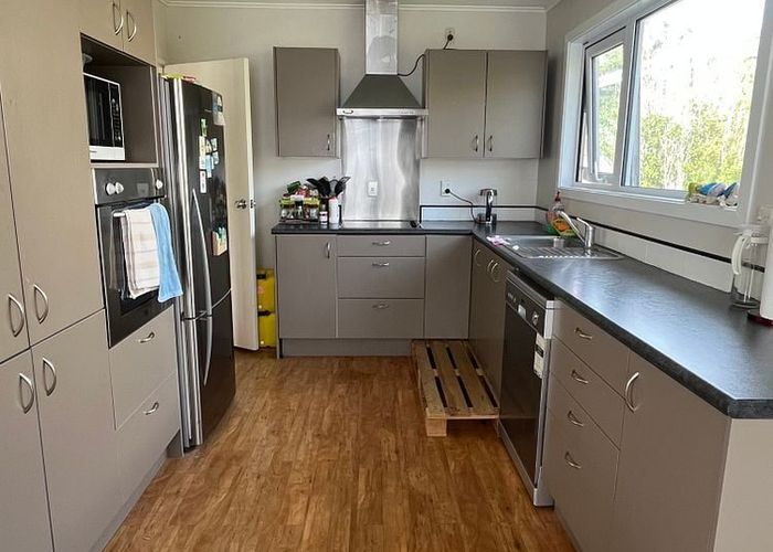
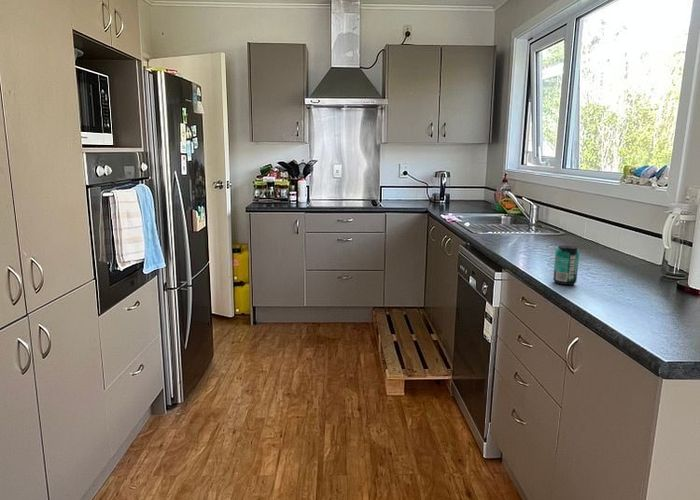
+ beverage can (566, 265)
